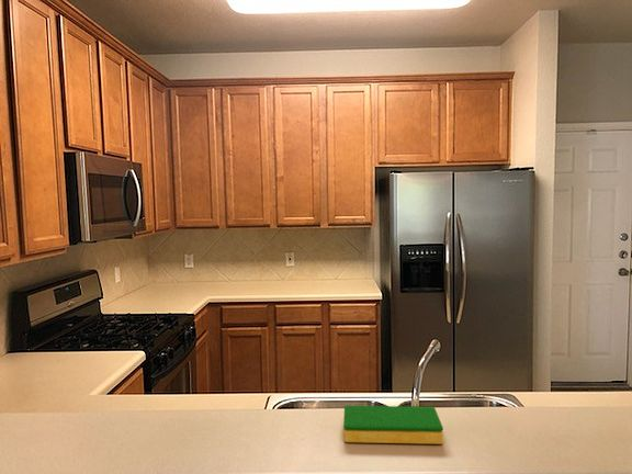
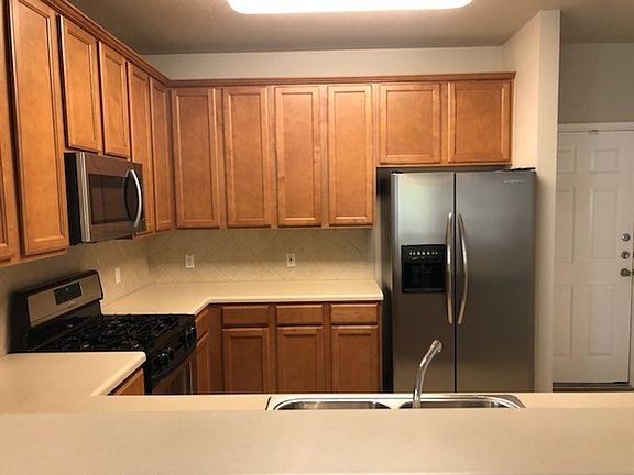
- dish sponge (391, 424)
